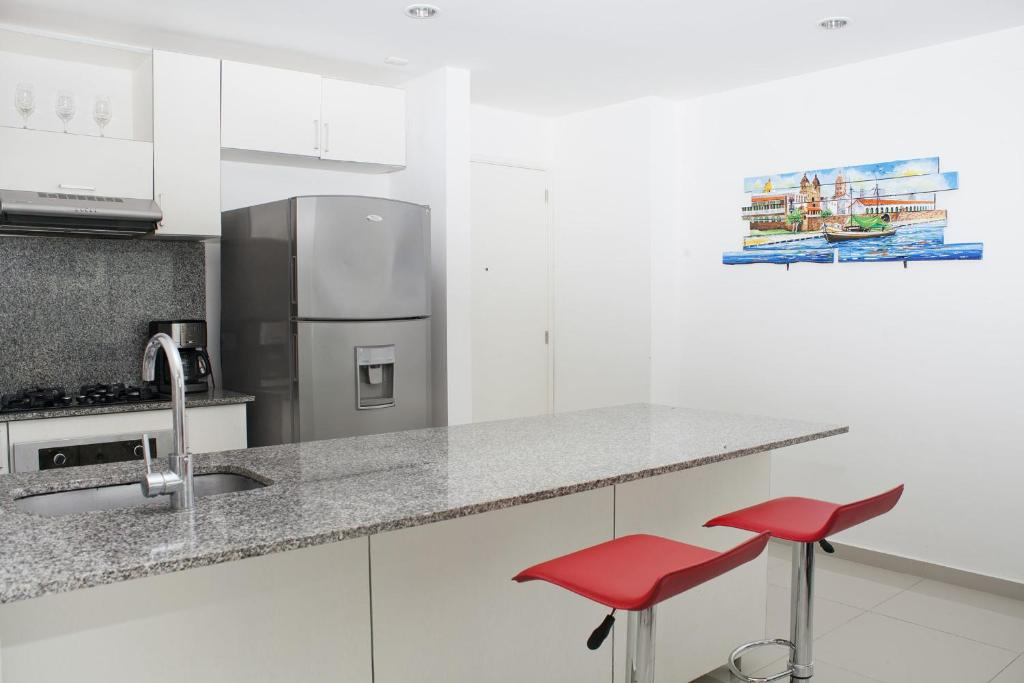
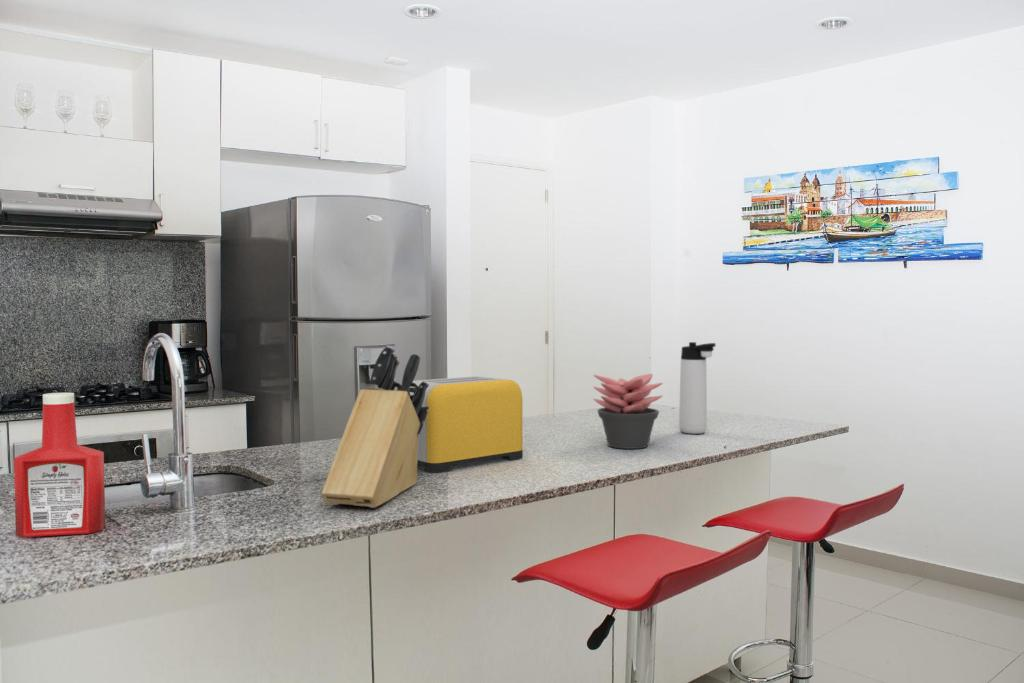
+ succulent plant (627, 410)
+ toaster (456, 420)
+ thermos bottle (697, 387)
+ soap bottle (59, 462)
+ knife block (381, 419)
